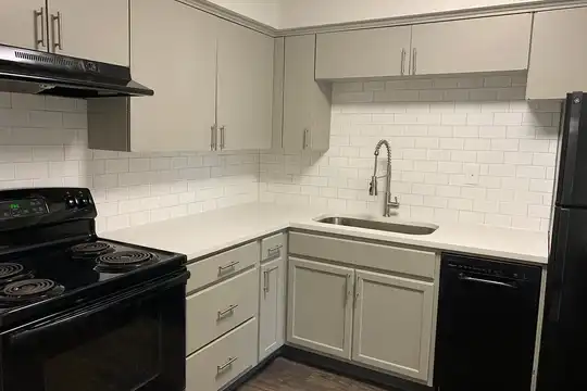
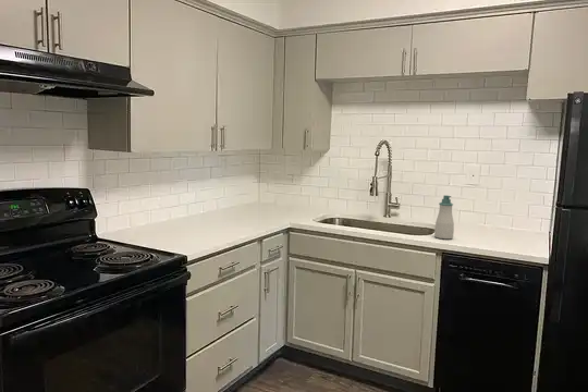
+ soap bottle (444, 217)
